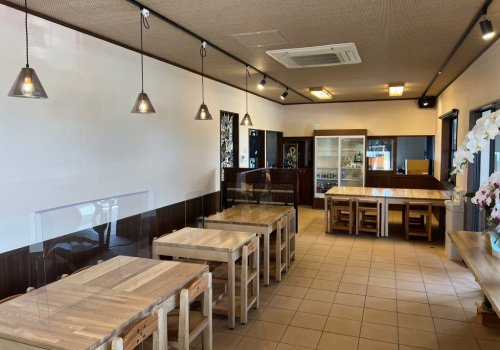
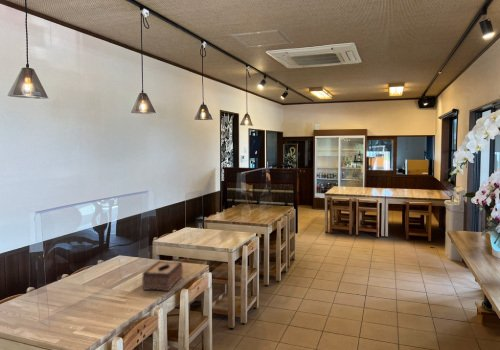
+ tissue box (163, 275)
